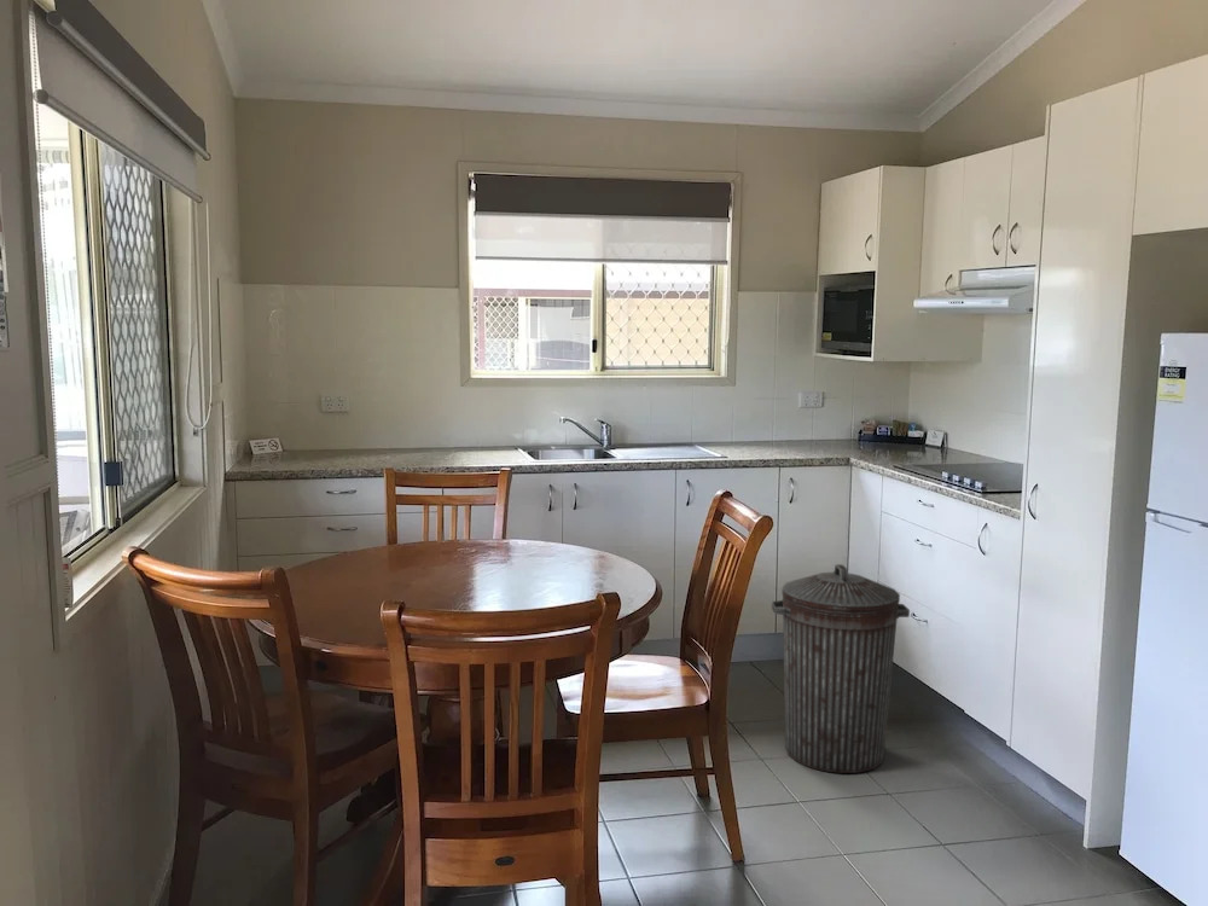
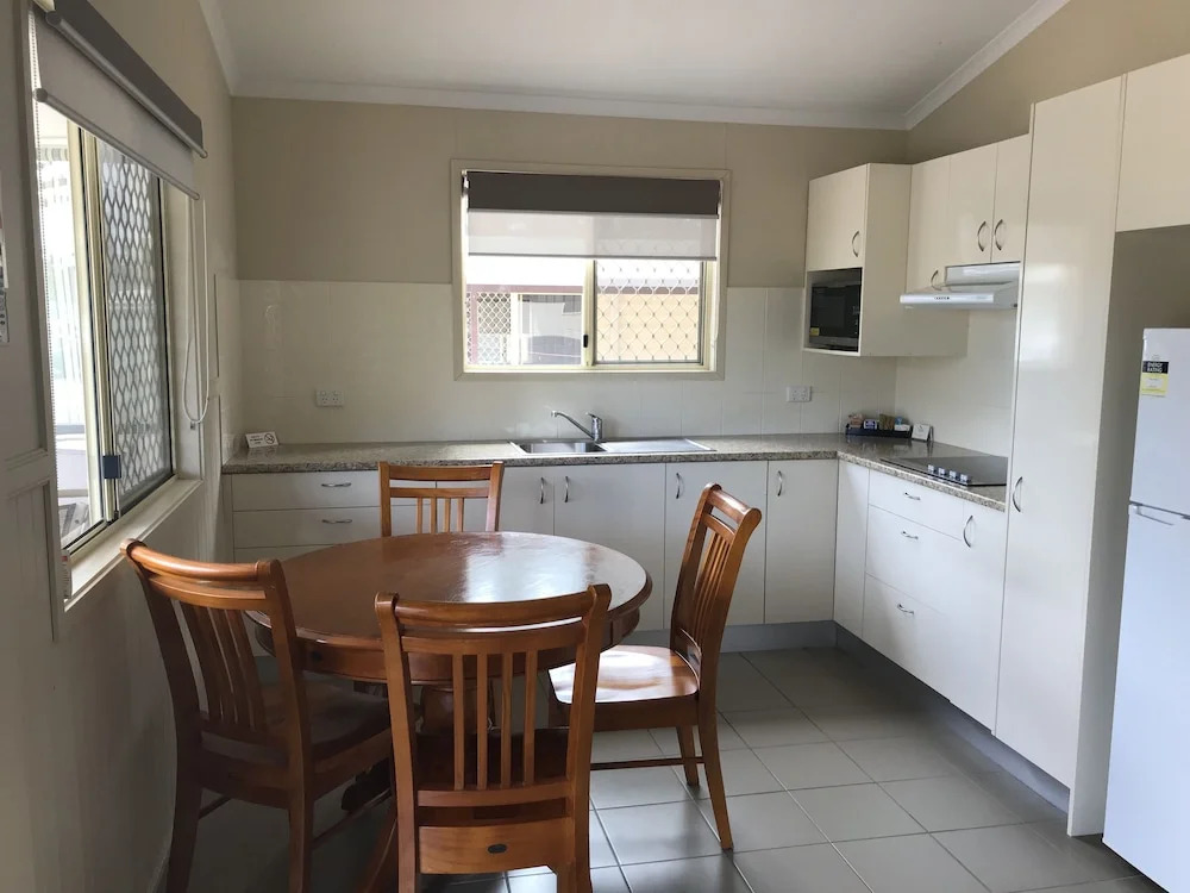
- trash can (837, 660)
